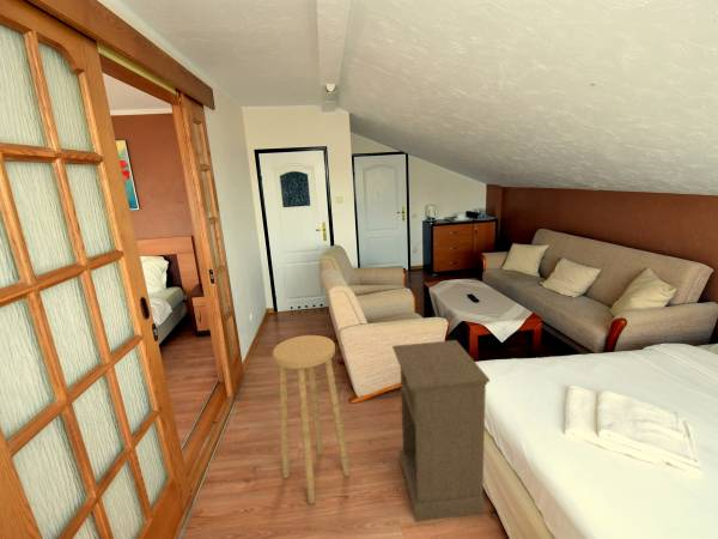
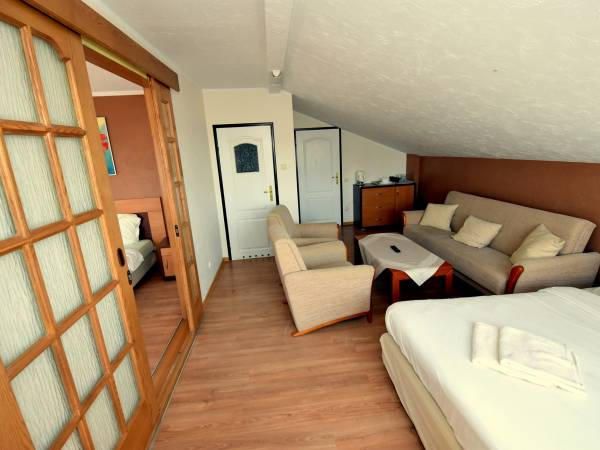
- nightstand (436, 425)
- stool (312, 413)
